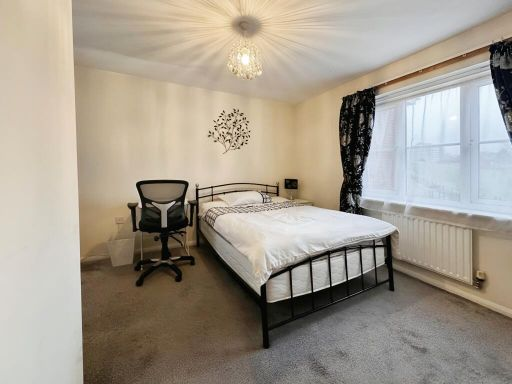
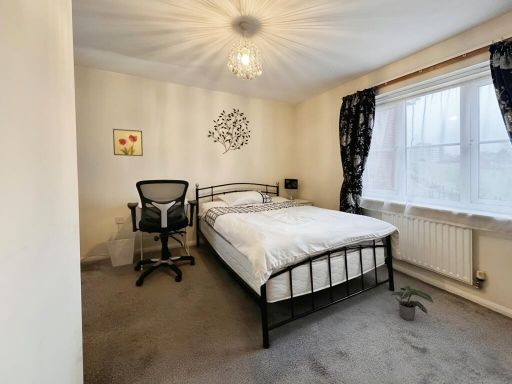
+ wall art (128, 142)
+ potted plant (410, 302)
